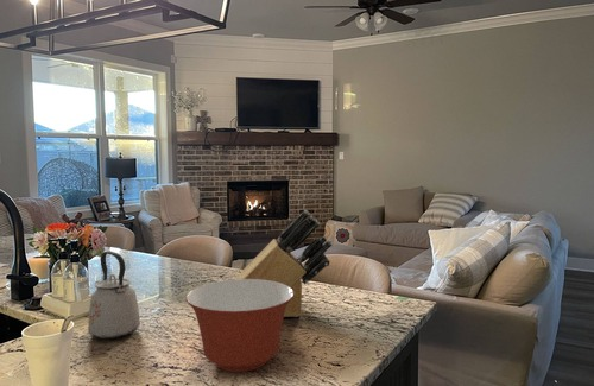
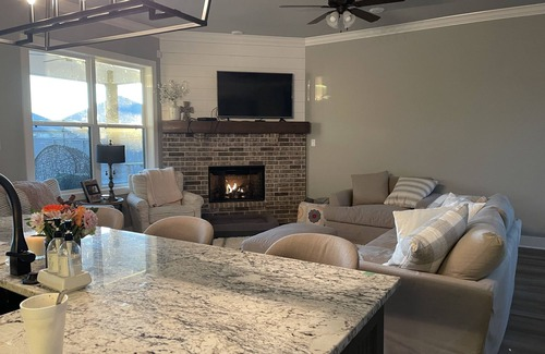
- kettle (109, 291)
- knife block (272, 262)
- mixing bowl (241, 325)
